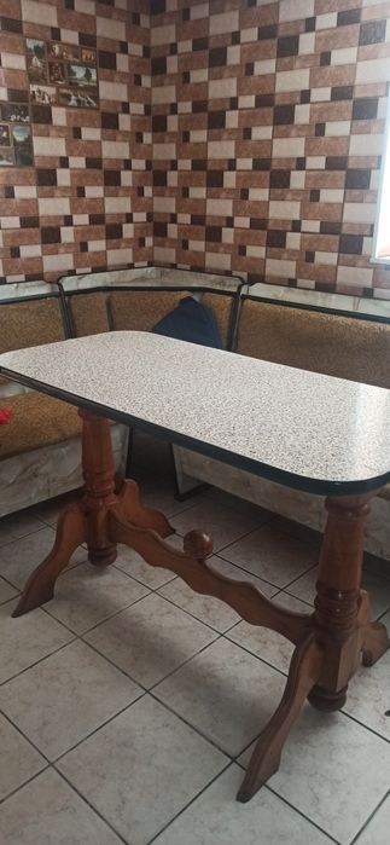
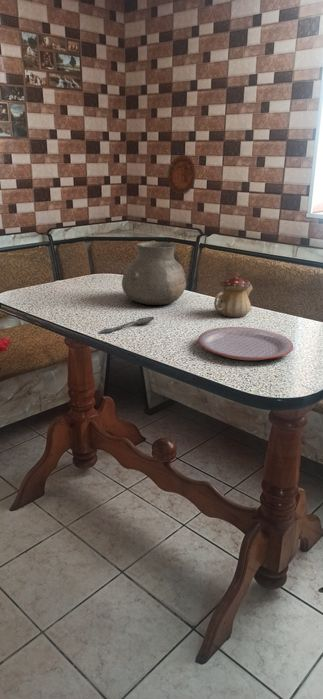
+ teapot (233, 293)
+ vase (154, 273)
+ decorative plate (181, 175)
+ spoon (127, 324)
+ plate (244, 344)
